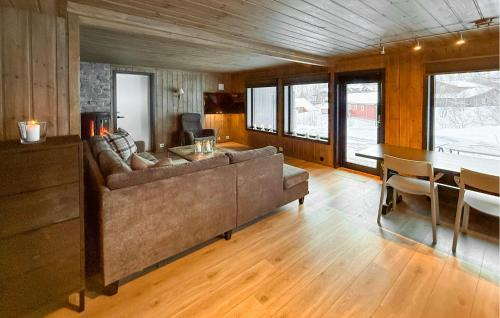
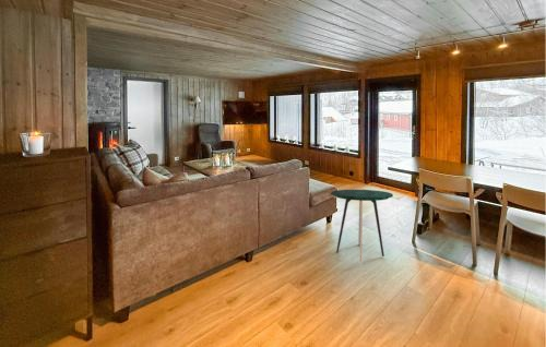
+ side table (360, 224)
